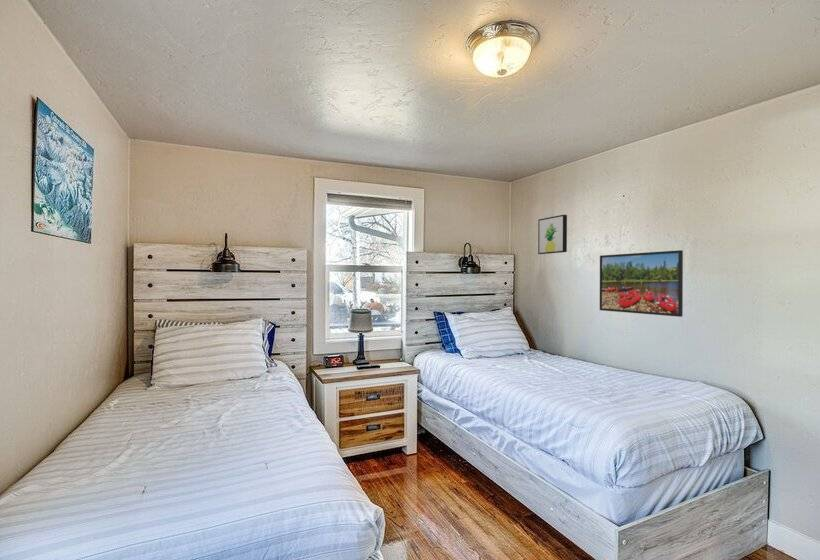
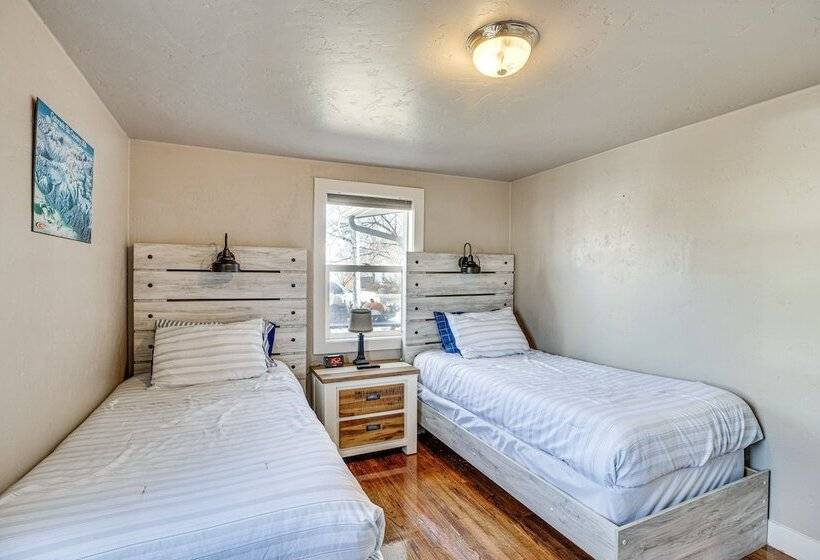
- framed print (637, 283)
- wall art (552, 235)
